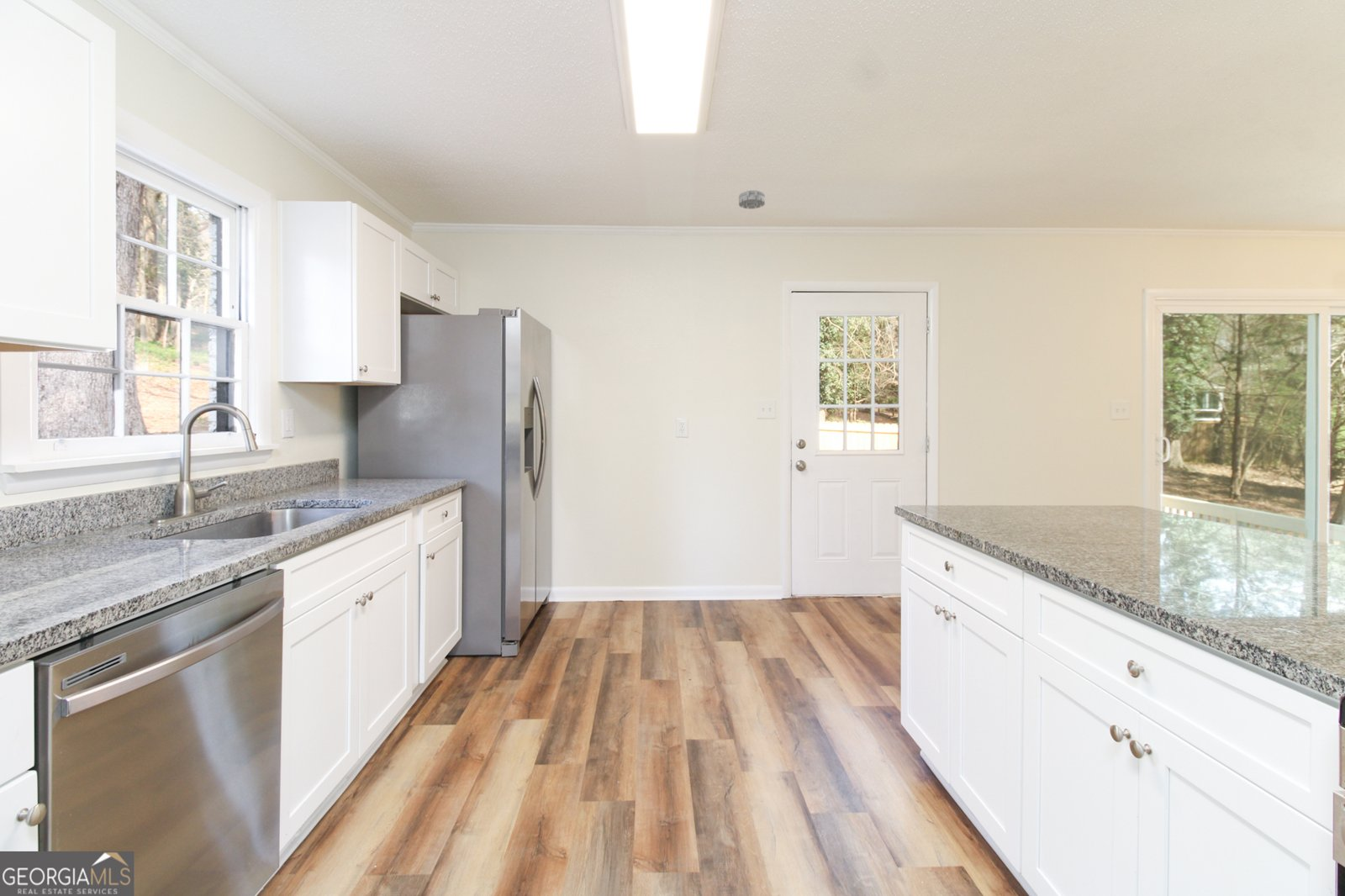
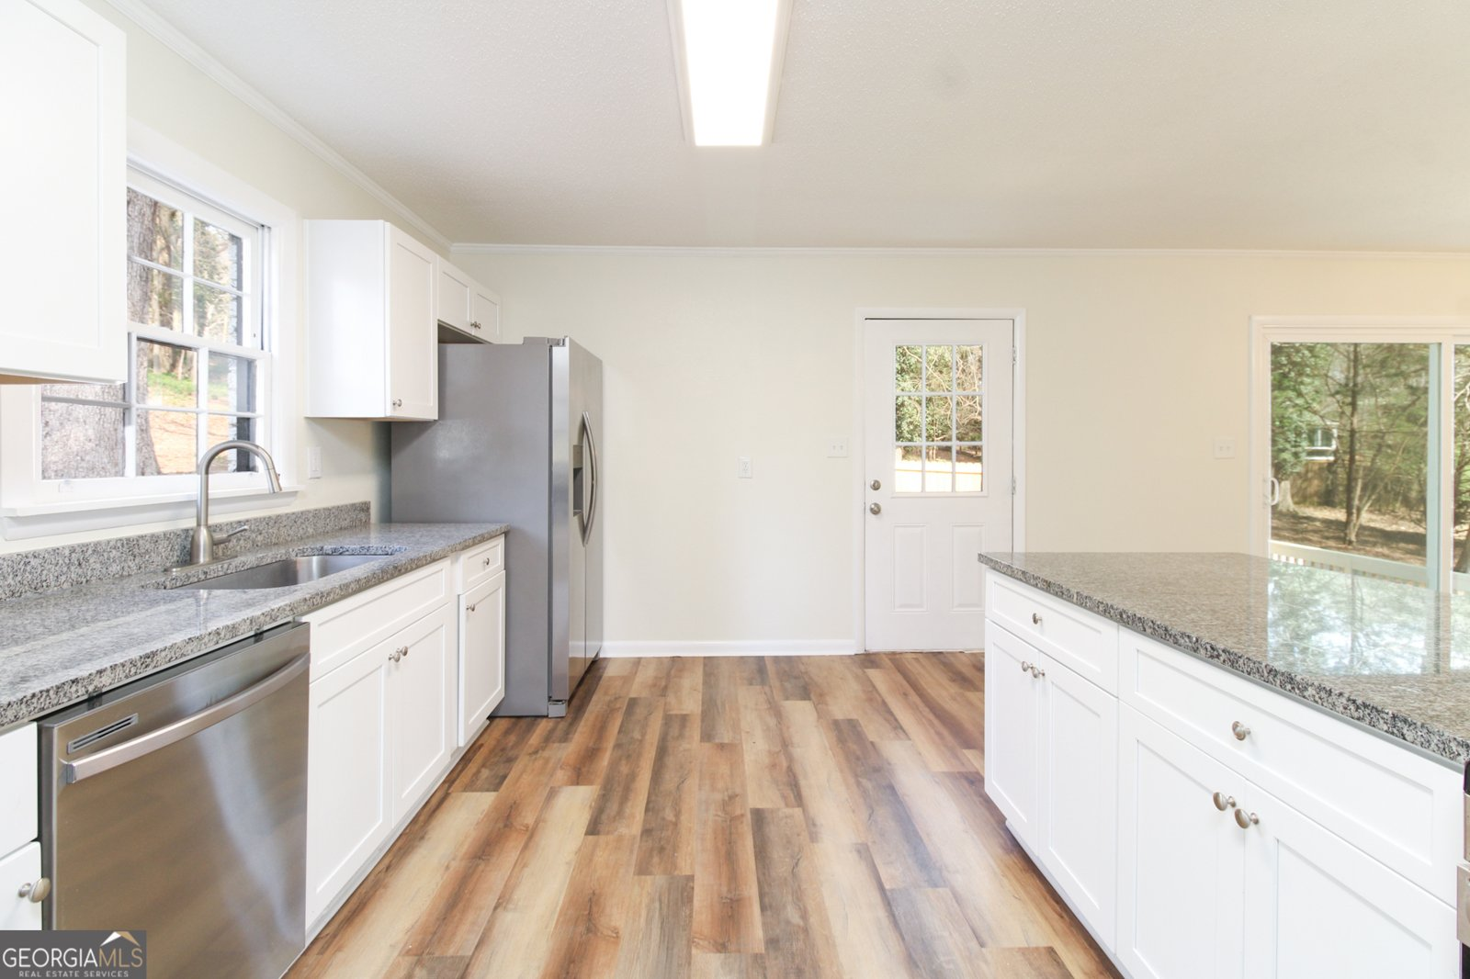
- smoke detector (752, 198)
